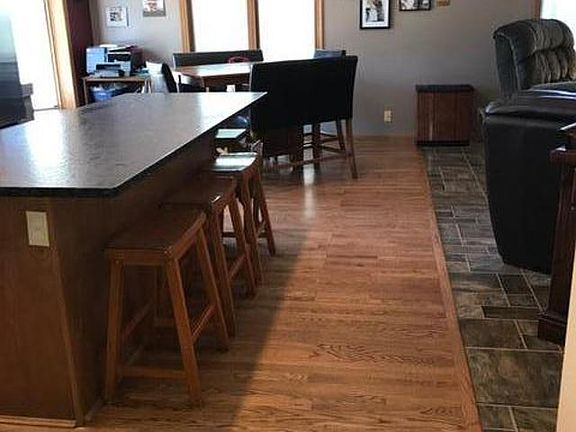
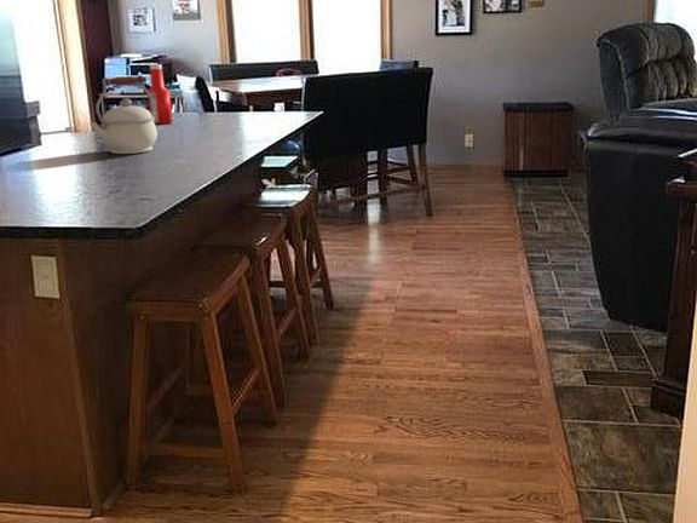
+ soap bottle (159, 93)
+ kettle (122, 114)
